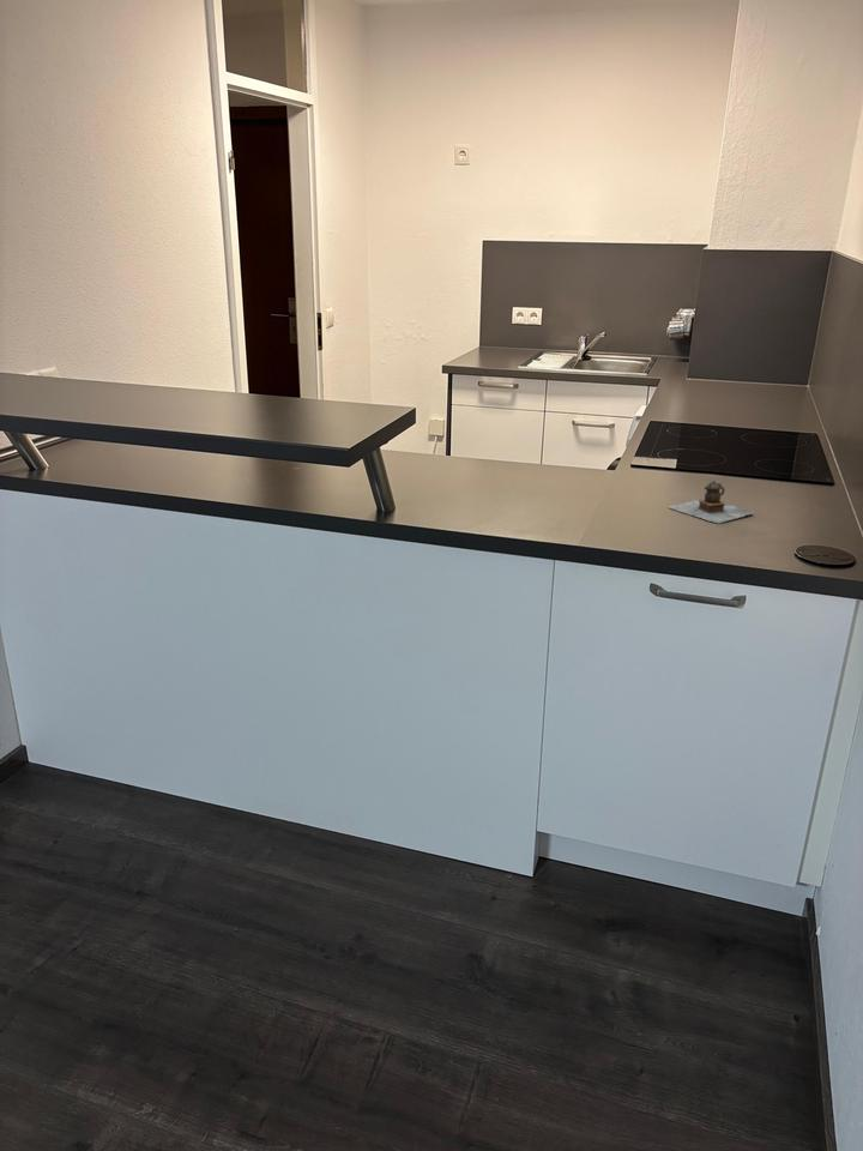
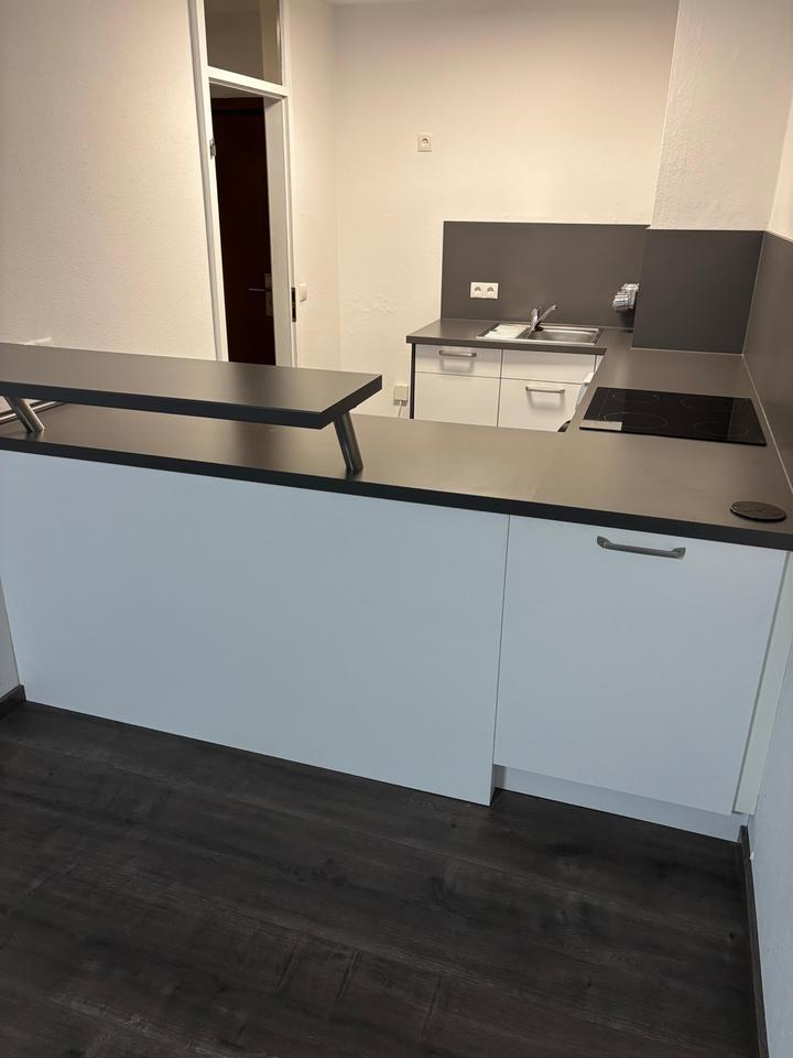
- teapot (712, 495)
